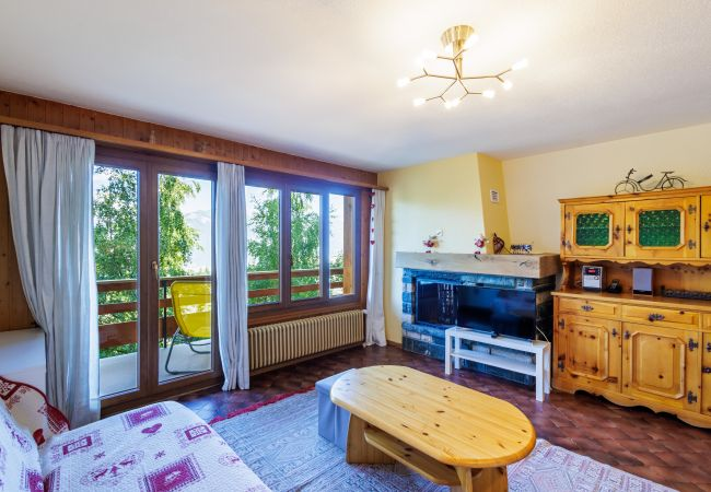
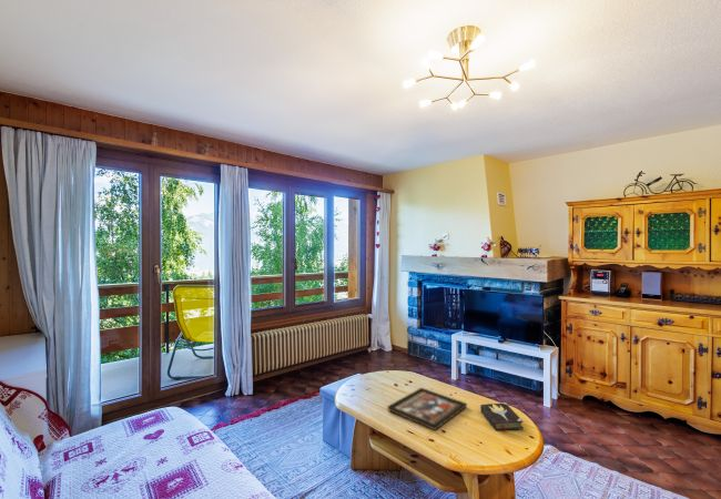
+ decorative tray (427, 406)
+ hardback book (500, 415)
